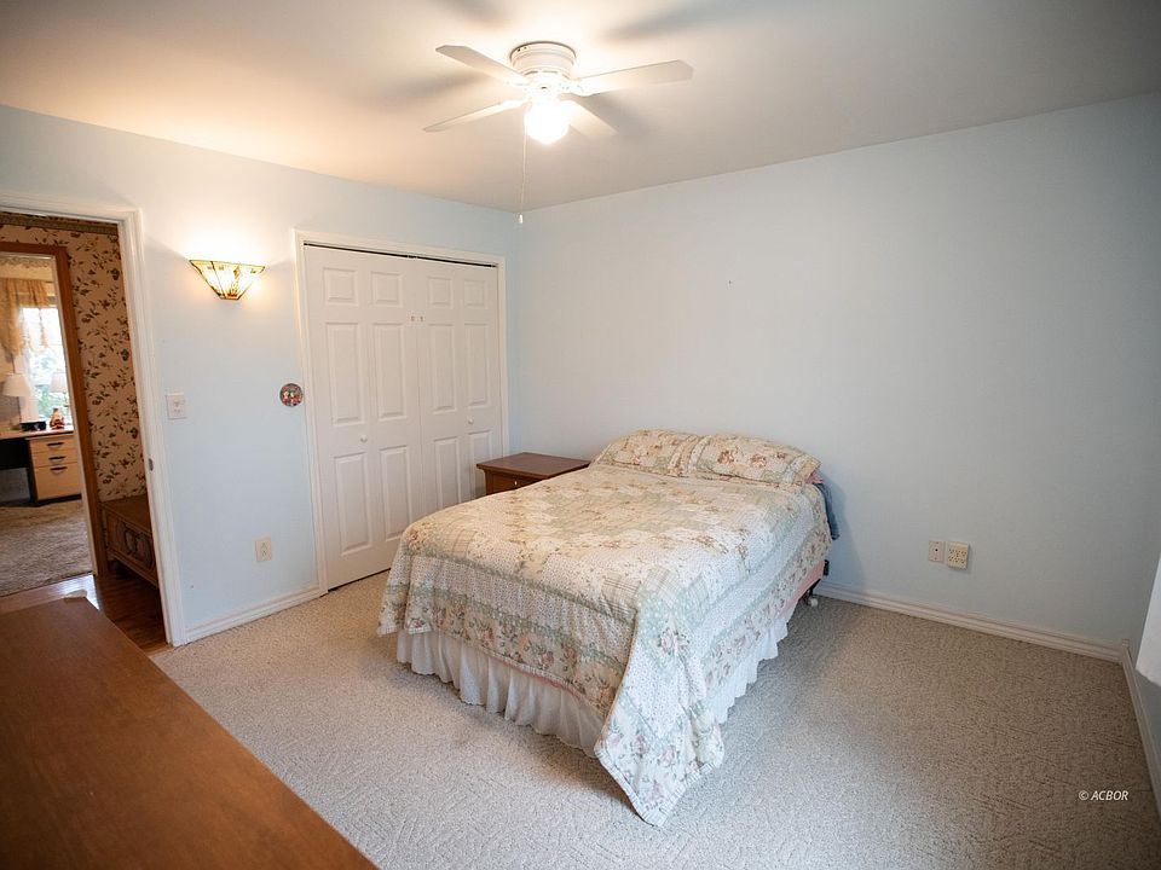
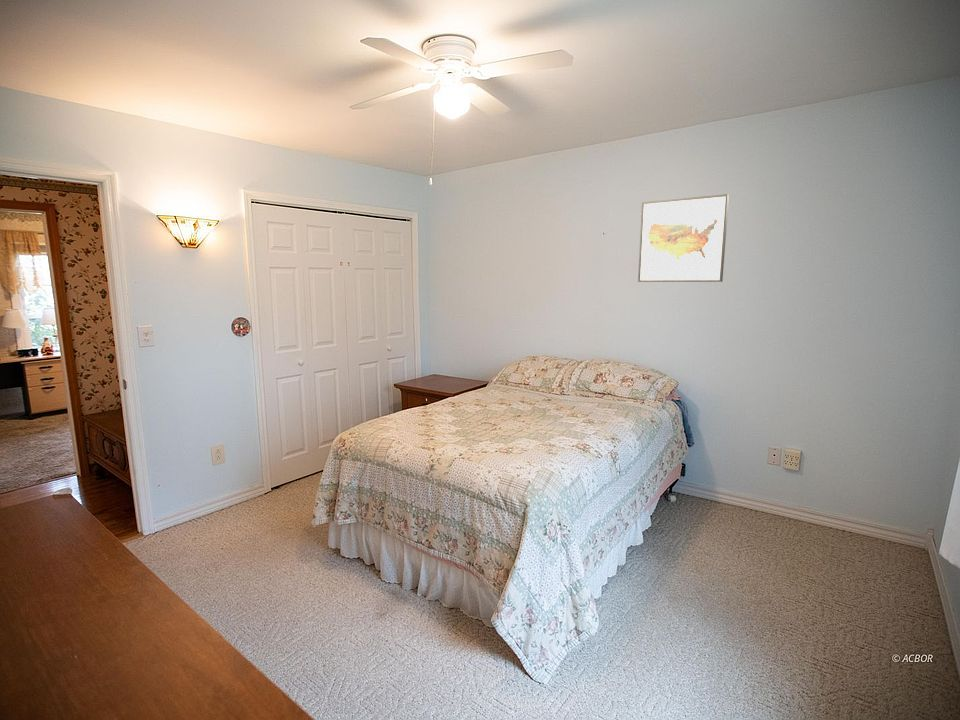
+ wall art (680, 240)
